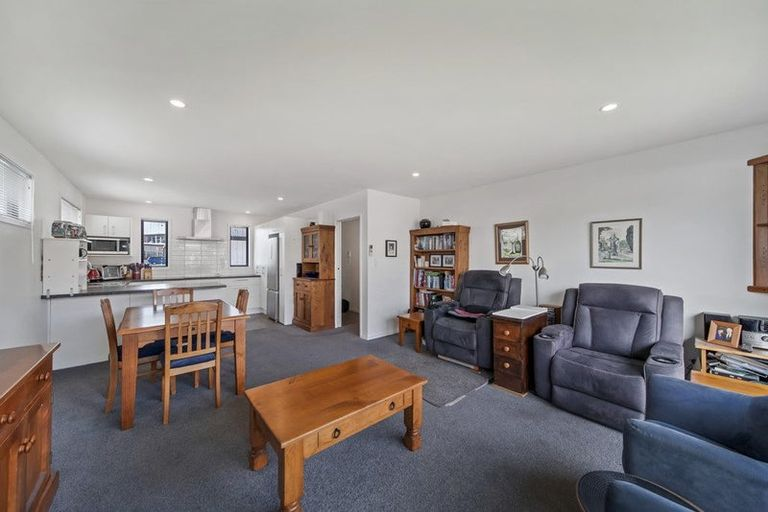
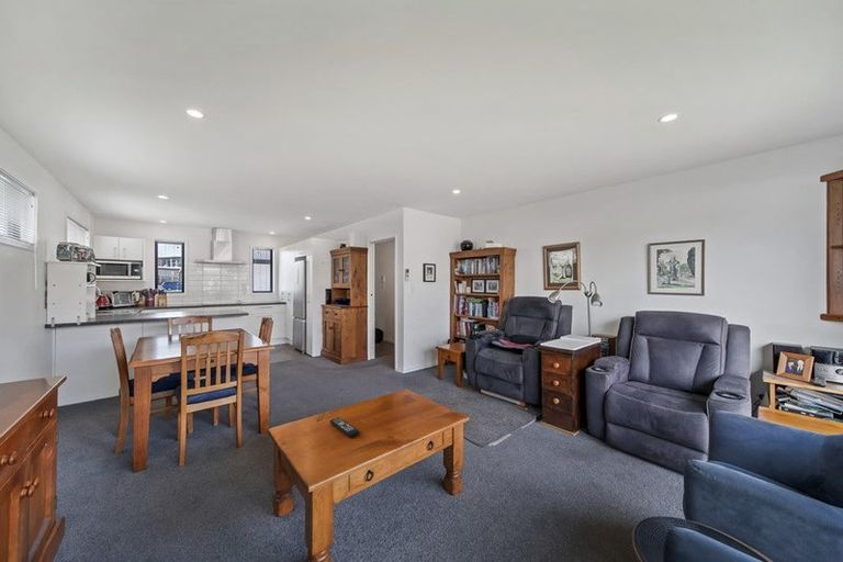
+ remote control (344, 427)
